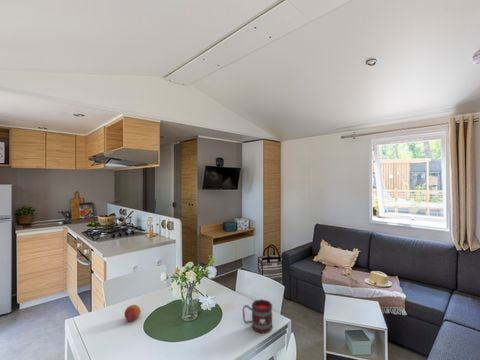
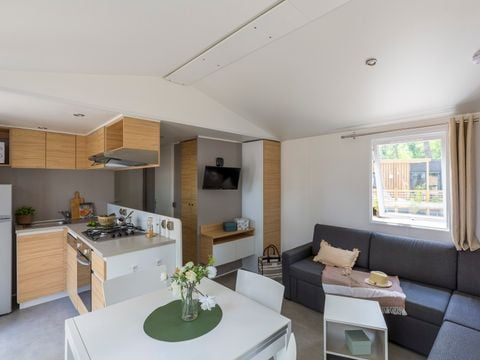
- mug (257, 315)
- fruit (132, 312)
